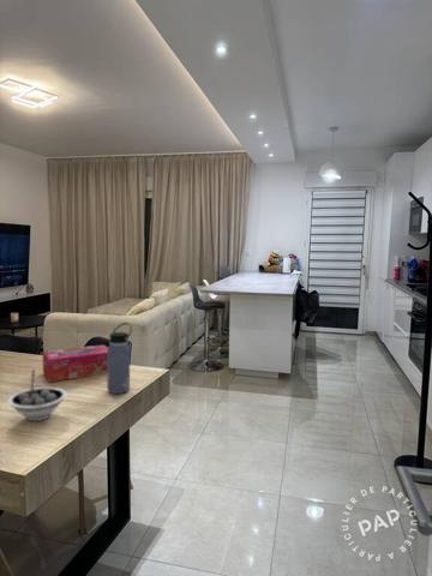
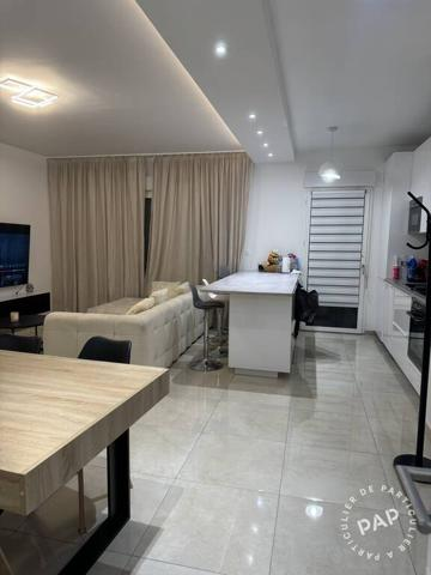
- tissue box (78, 361)
- bowl (38, 395)
- water bottle (119, 358)
